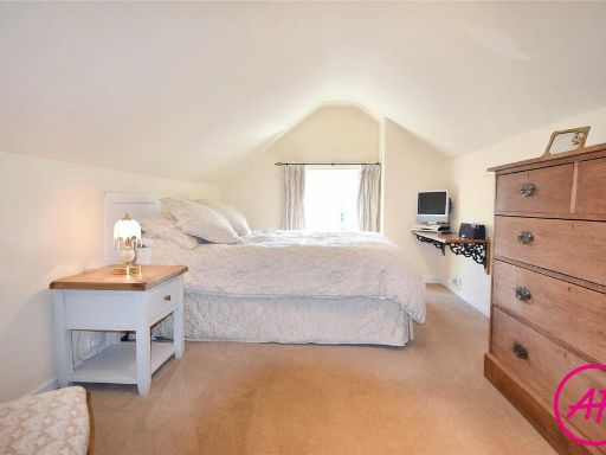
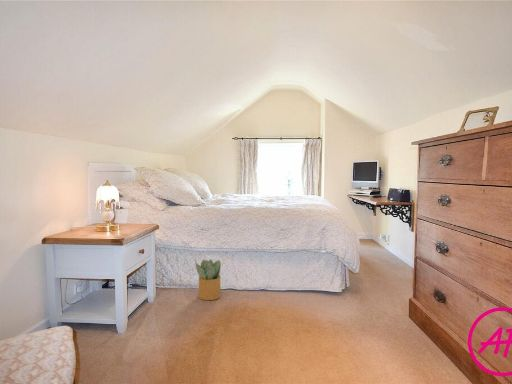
+ potted plant (208, 278)
